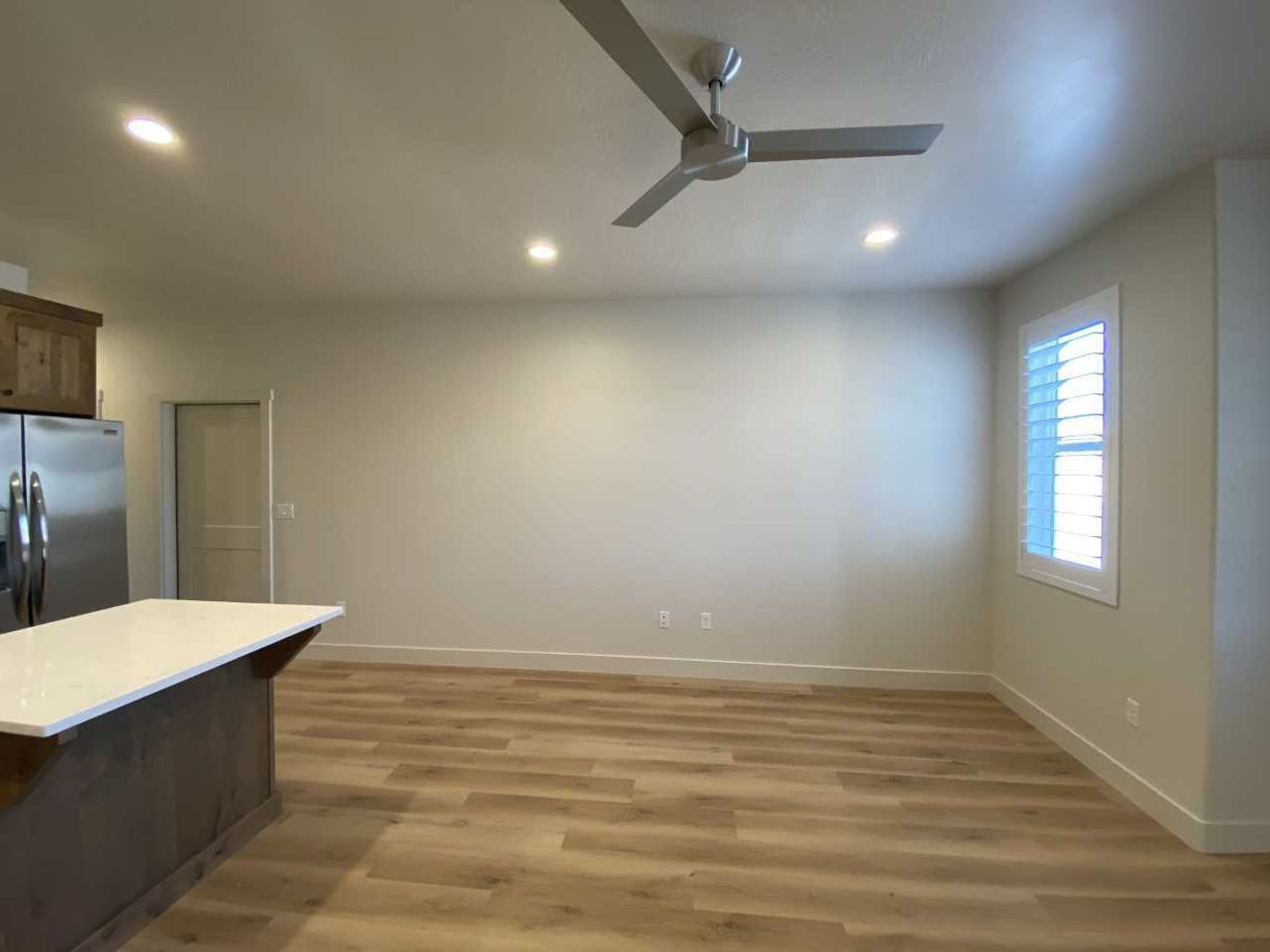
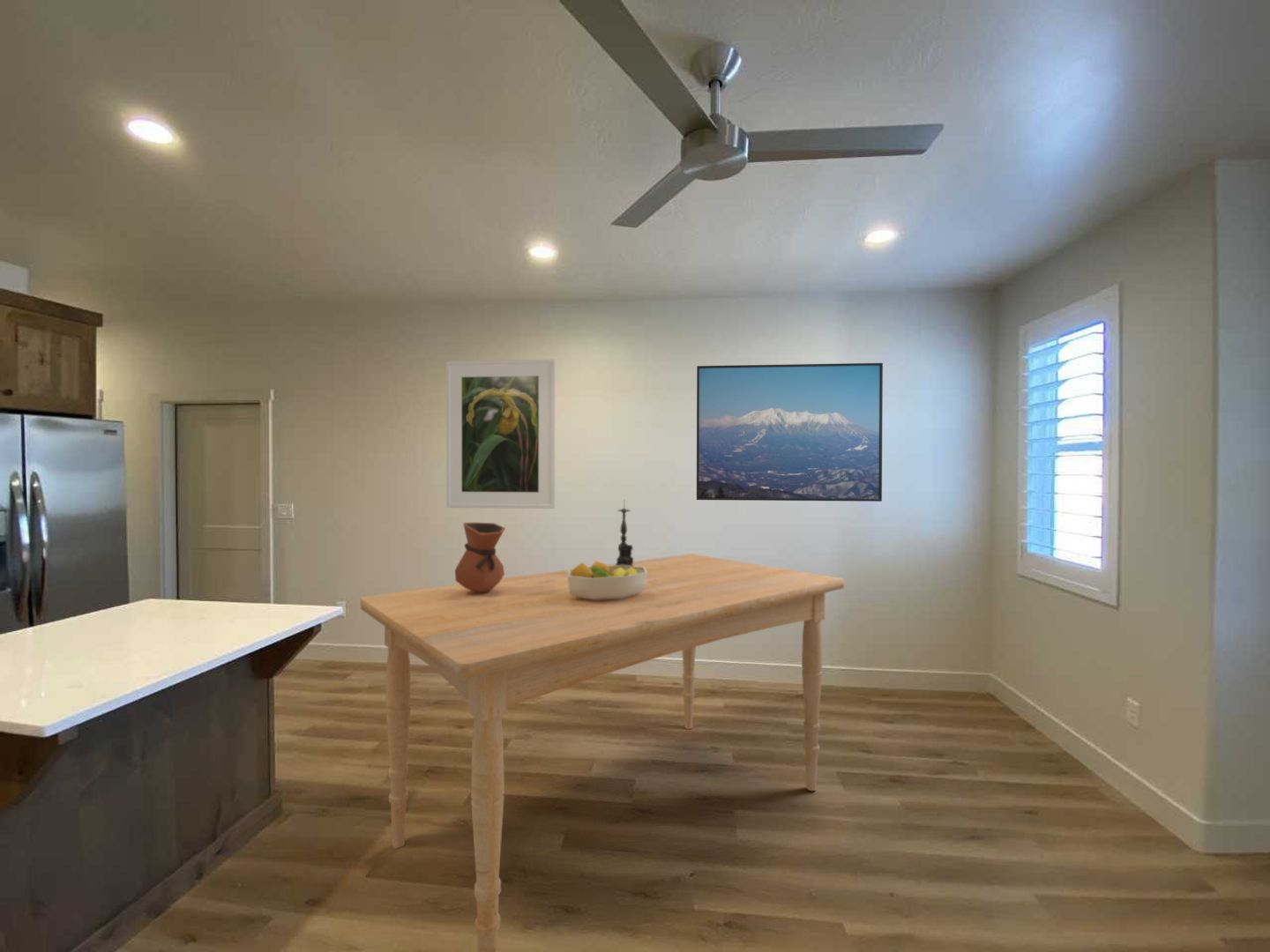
+ fruit bowl (608, 577)
+ vase (482, 556)
+ dining table (611, 672)
+ candle holder (623, 535)
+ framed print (788, 432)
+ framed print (500, 434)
